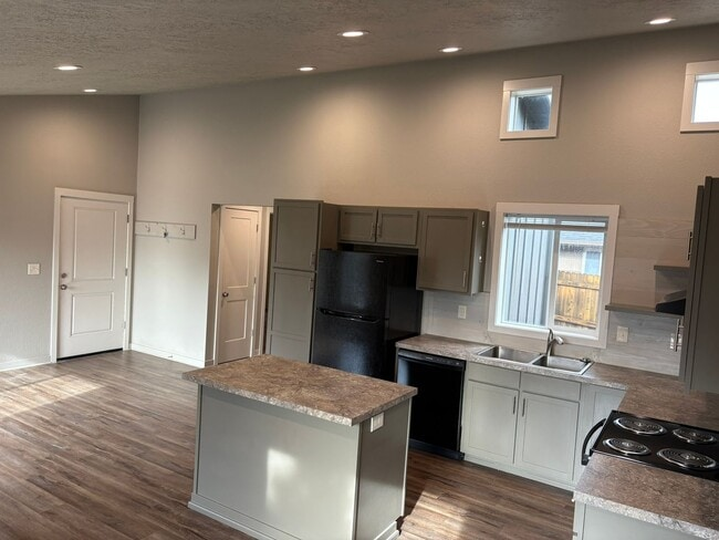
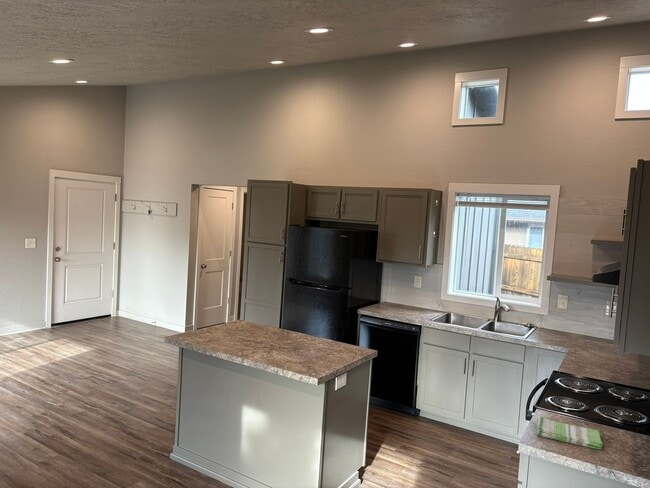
+ dish towel (567, 430)
